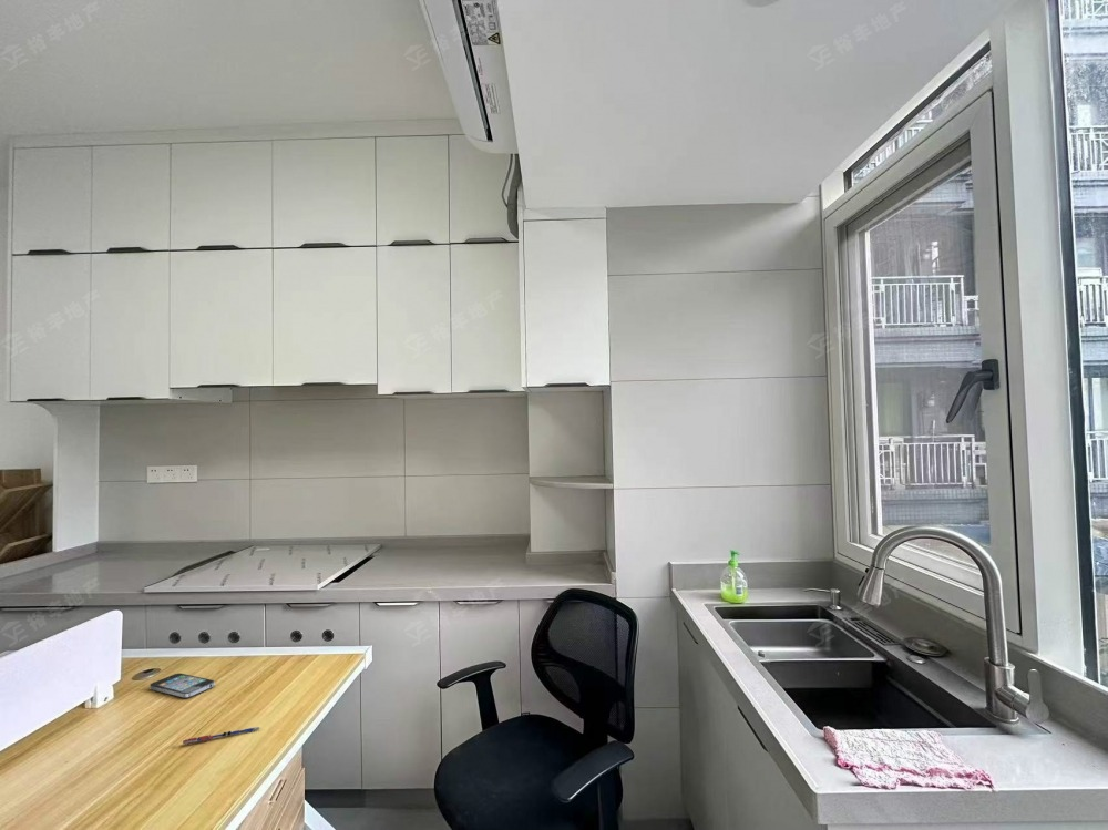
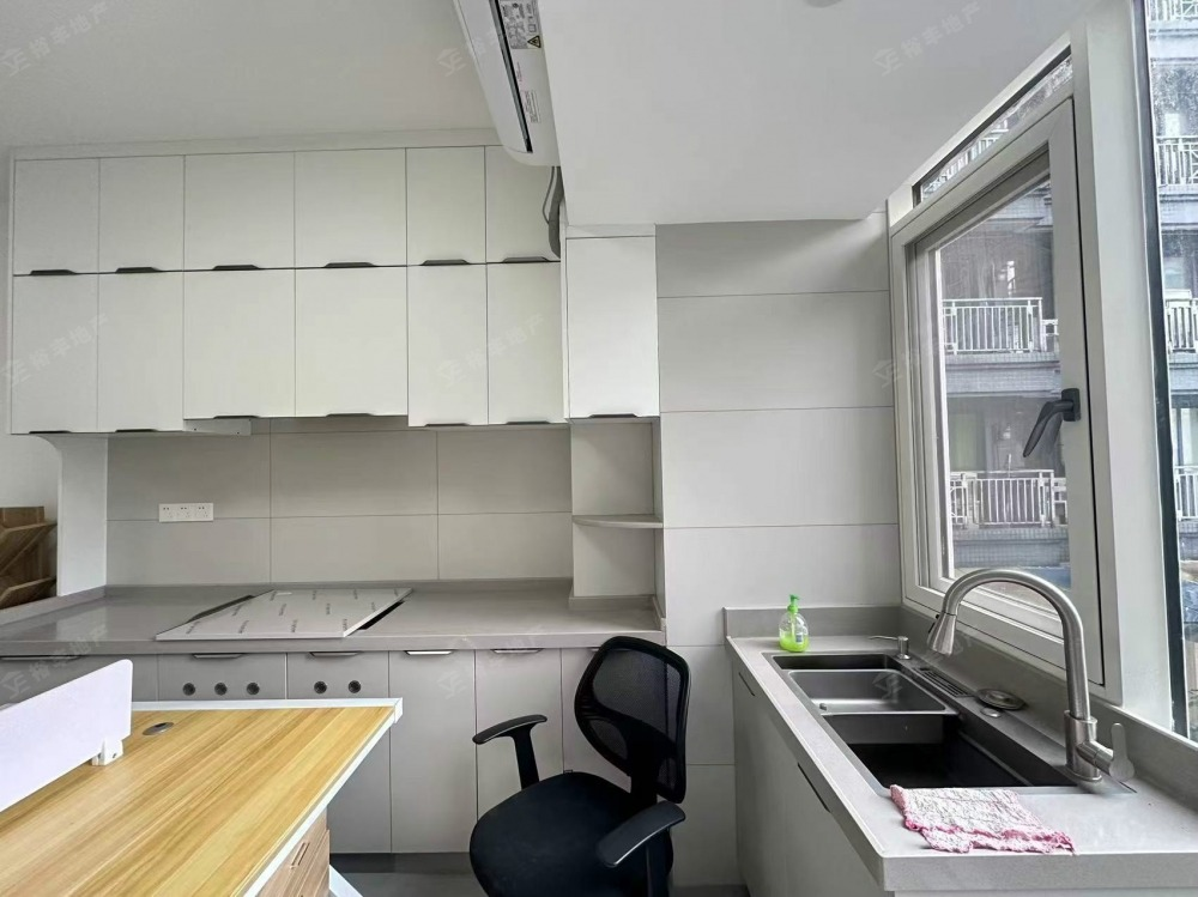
- pen (222, 734)
- smartphone (182, 685)
